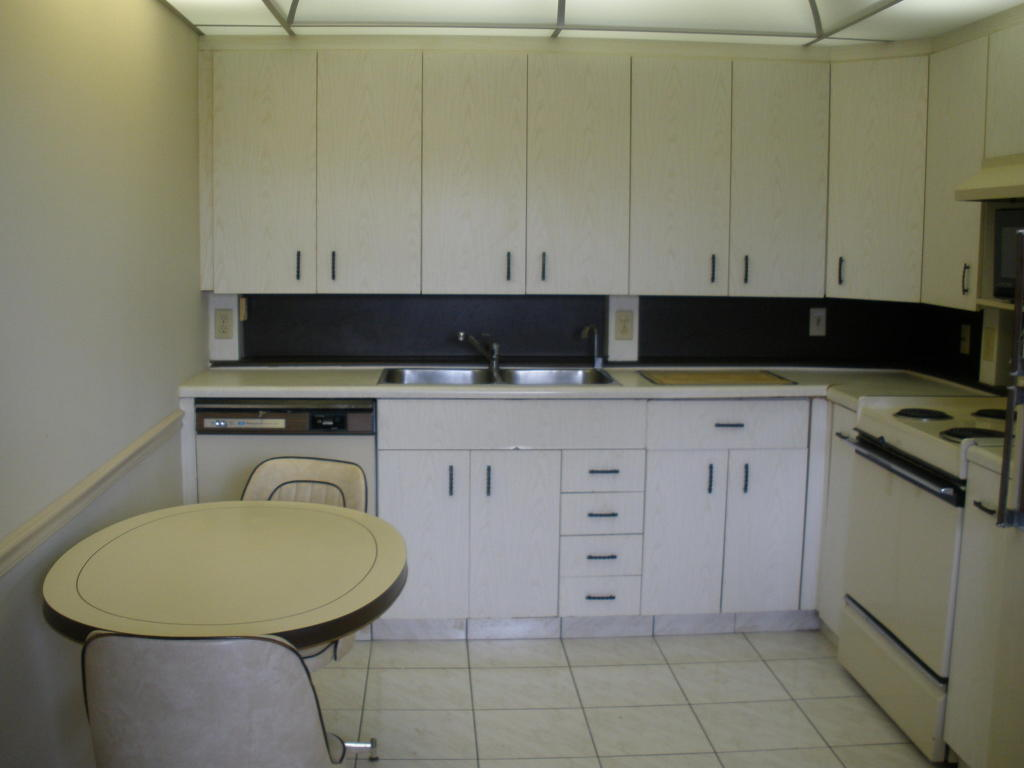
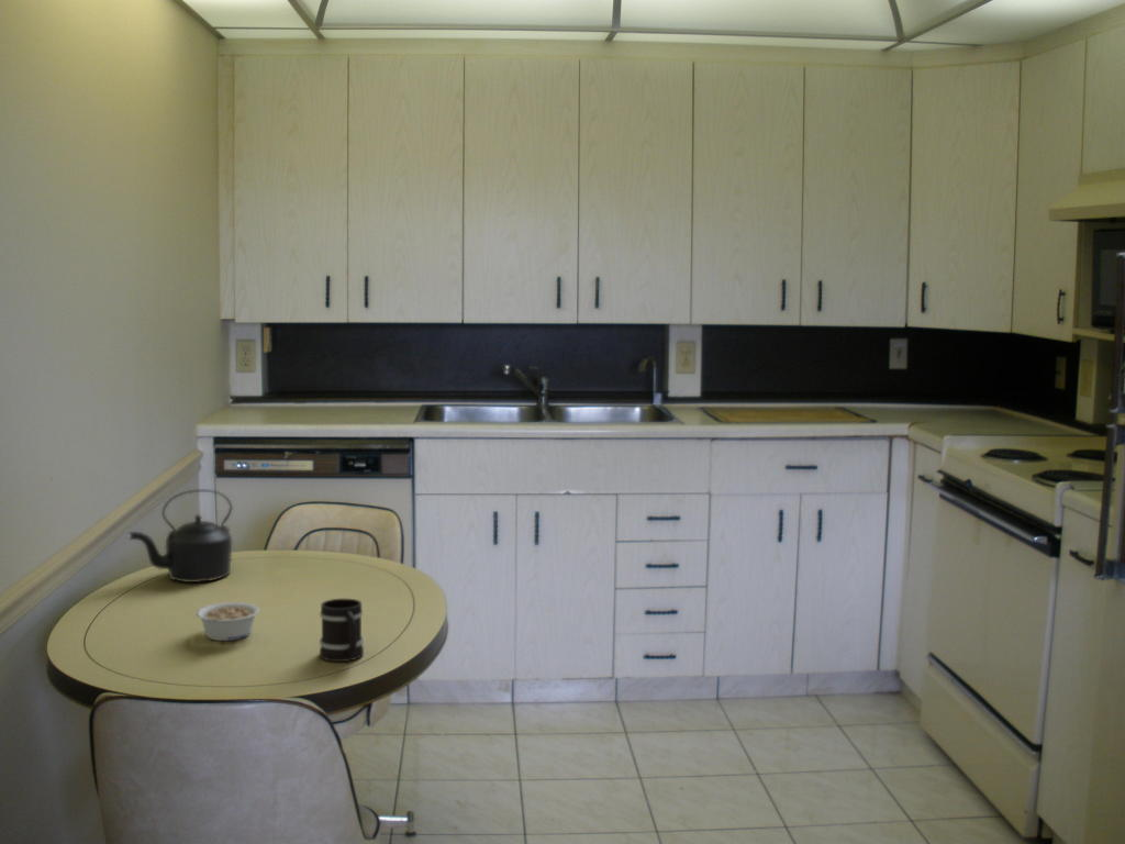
+ mug (344, 631)
+ legume (229, 620)
+ kettle (181, 534)
